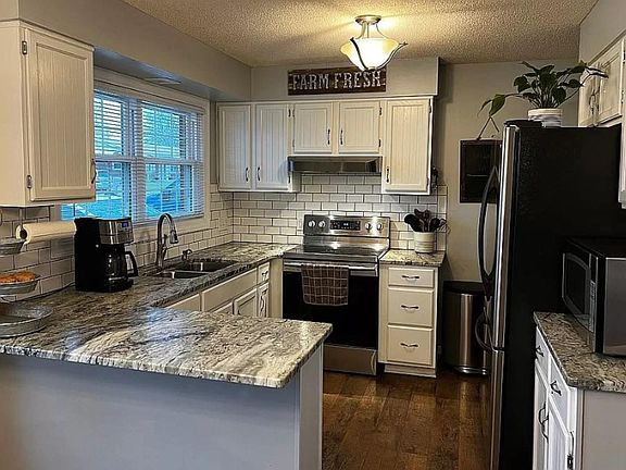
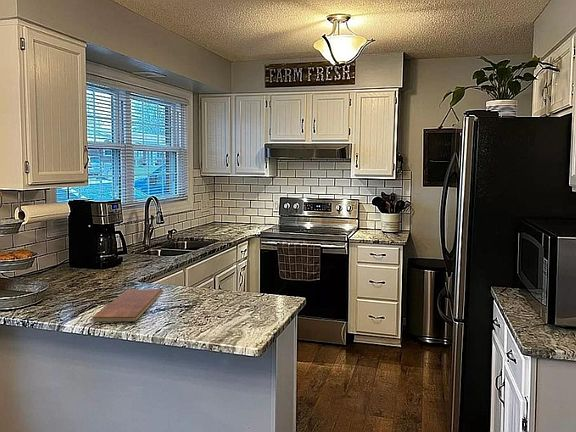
+ chopping board (131, 303)
